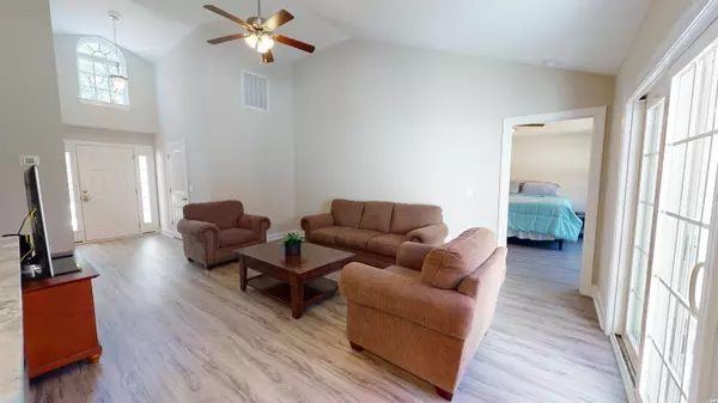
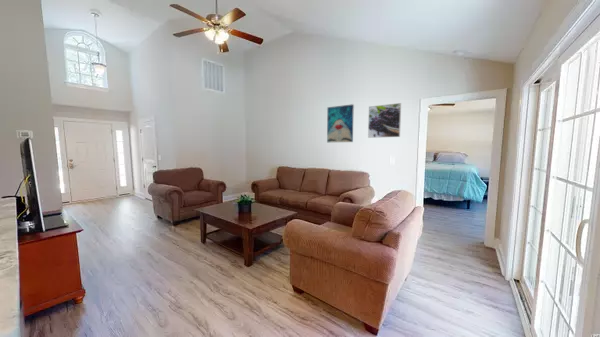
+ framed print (383, 121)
+ wall art (339, 124)
